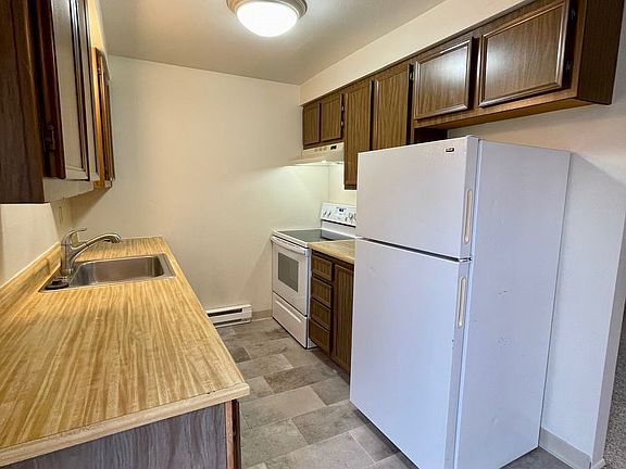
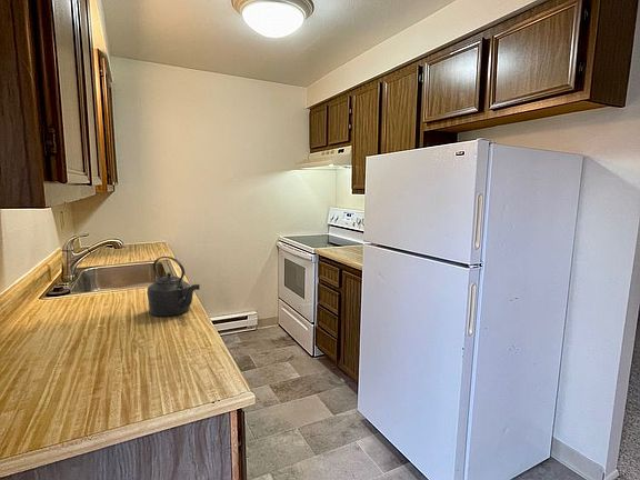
+ kettle (176, 284)
